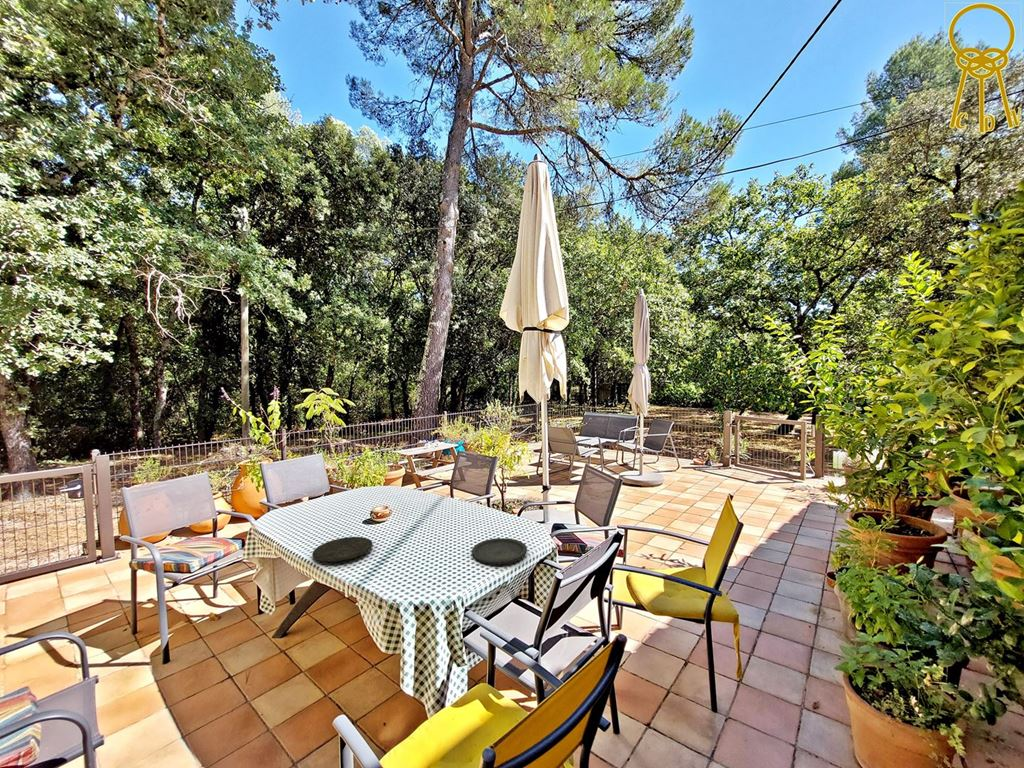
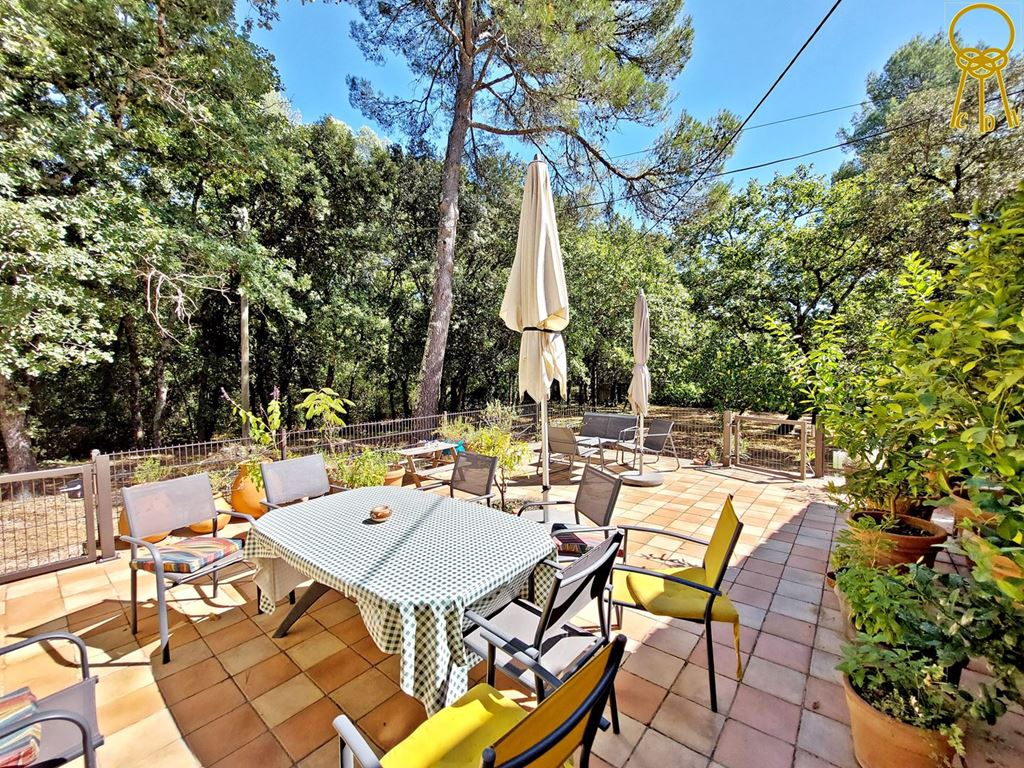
- plate (499, 550)
- plate (343, 550)
